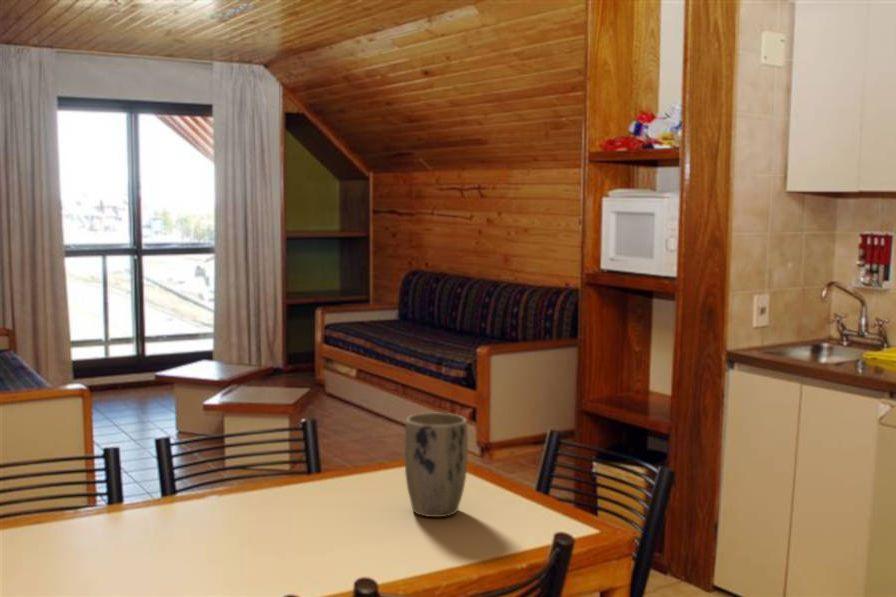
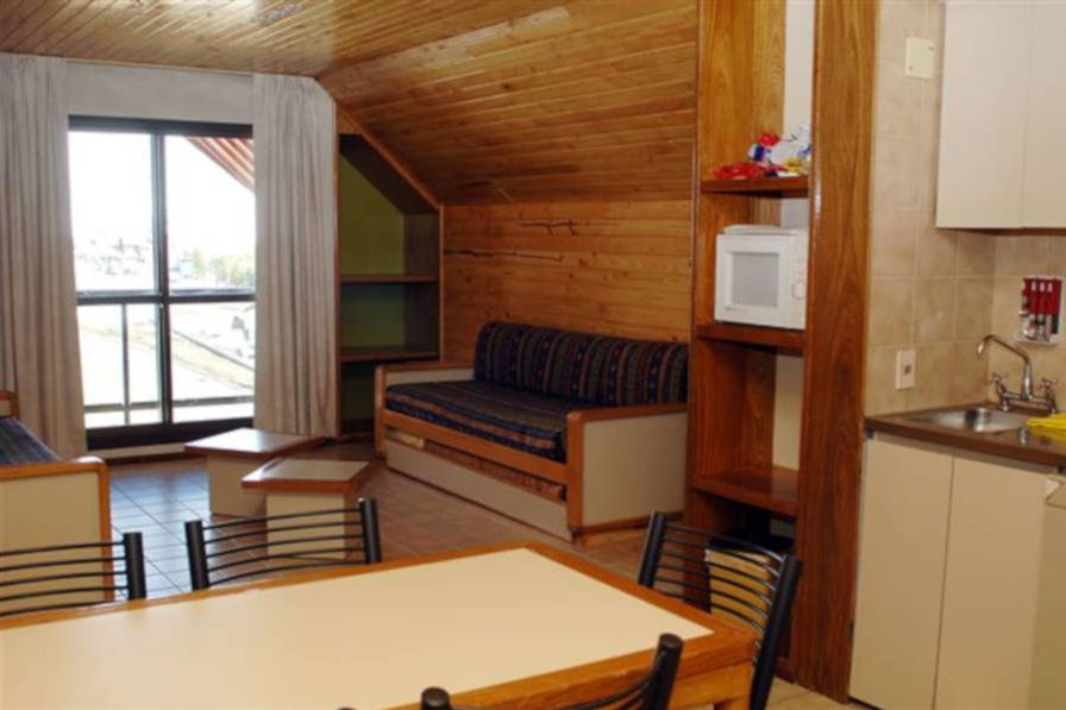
- plant pot (435, 465)
